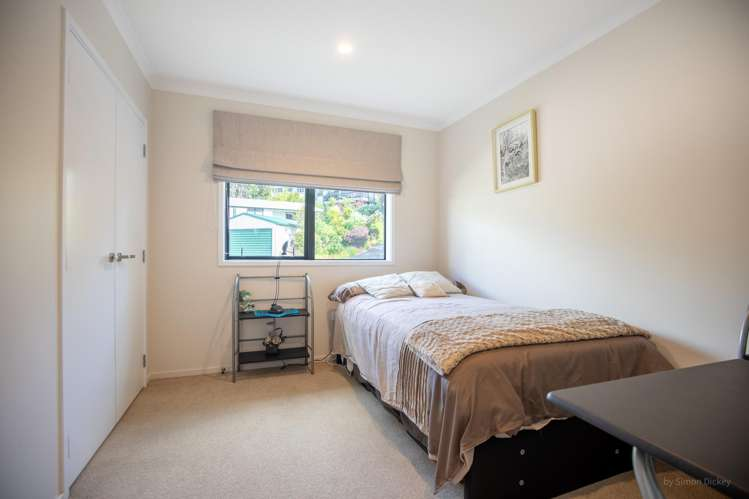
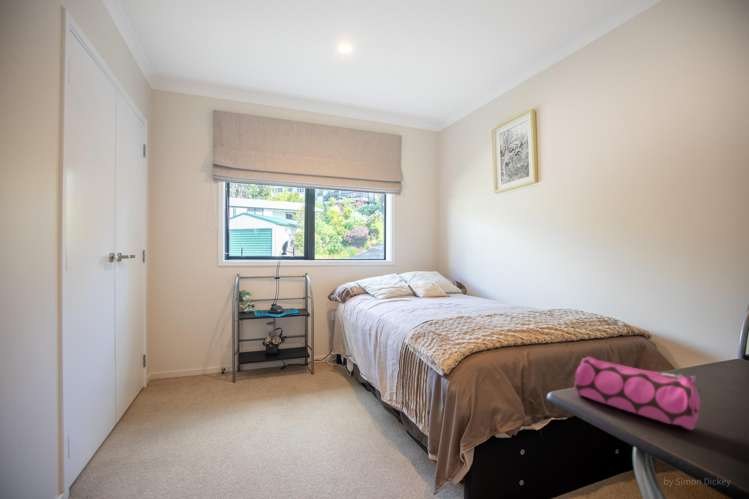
+ pencil case (631, 386)
